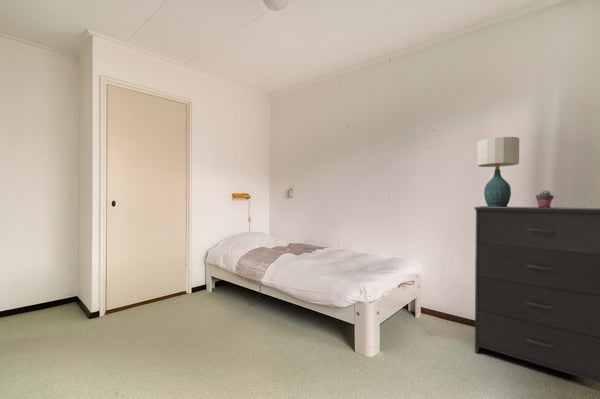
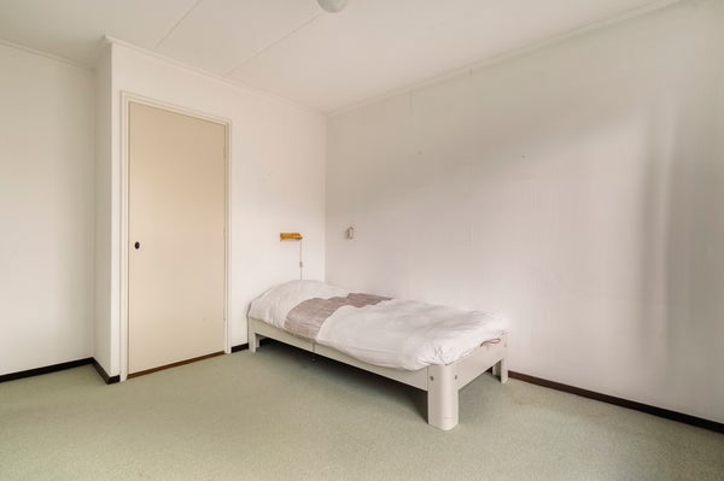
- dresser (540, 284)
- potted succulent (544, 198)
- table lamp (497, 172)
